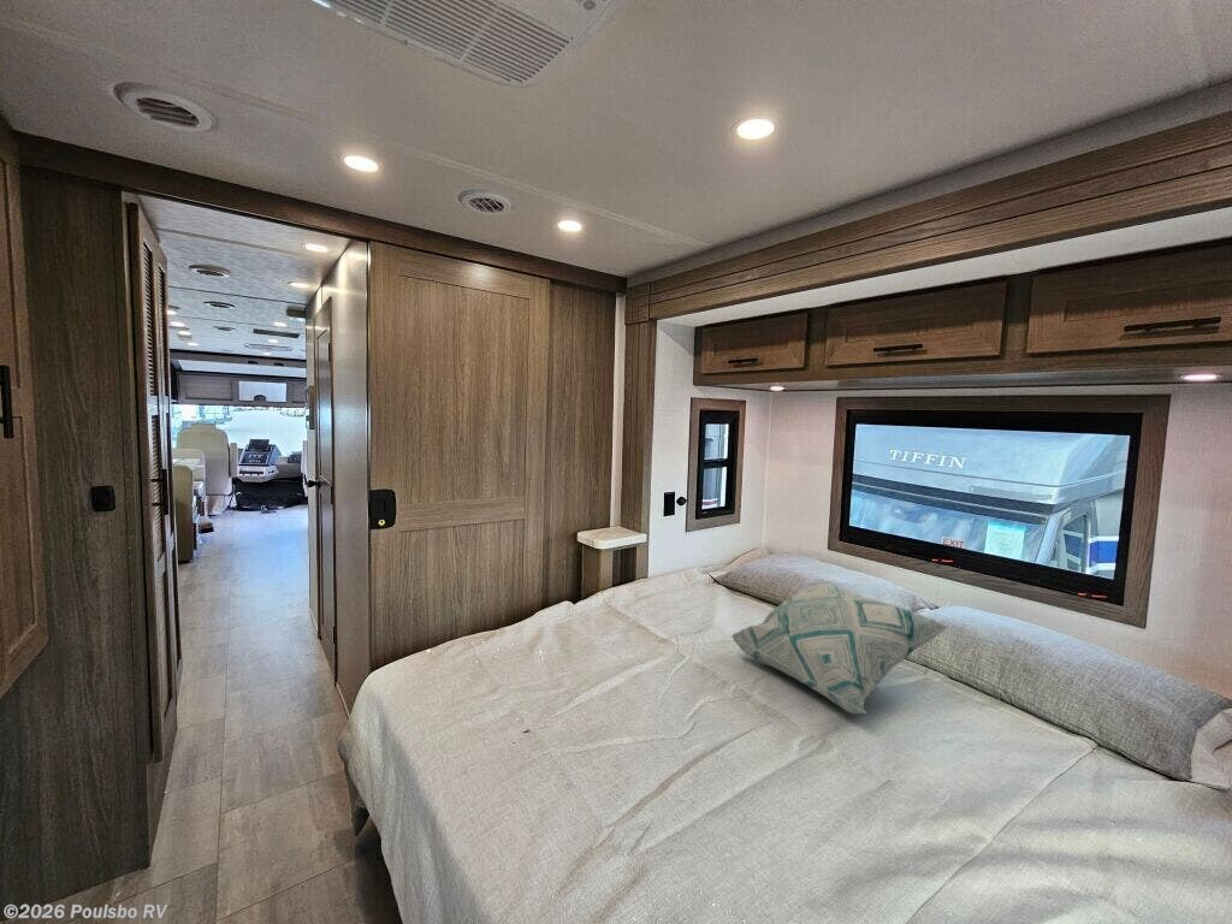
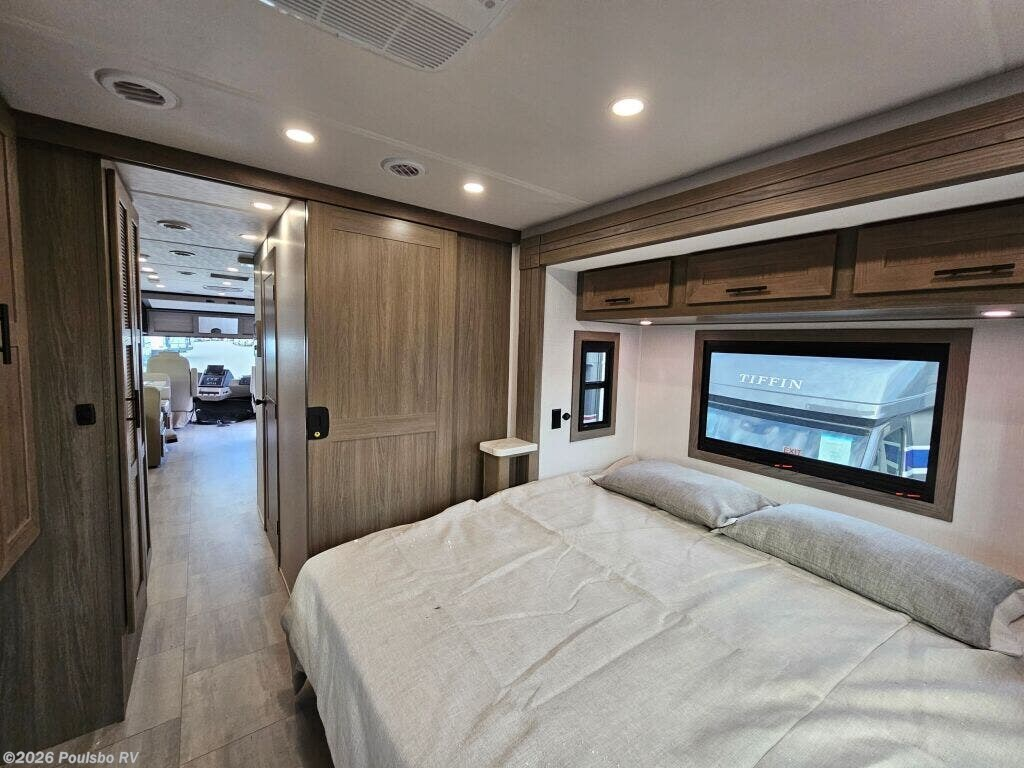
- decorative pillow (834, 636)
